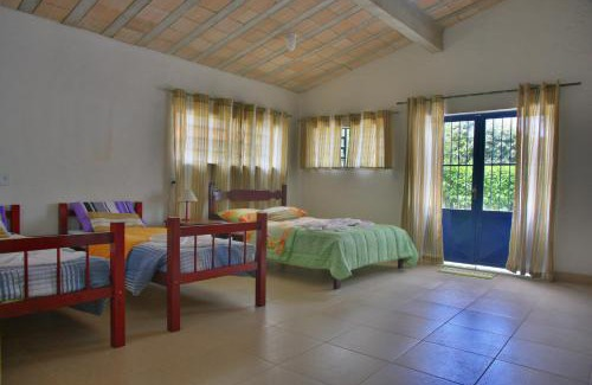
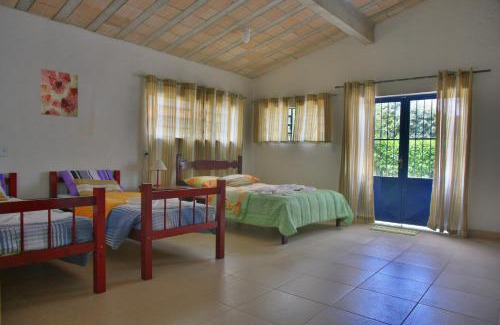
+ wall art (60, 94)
